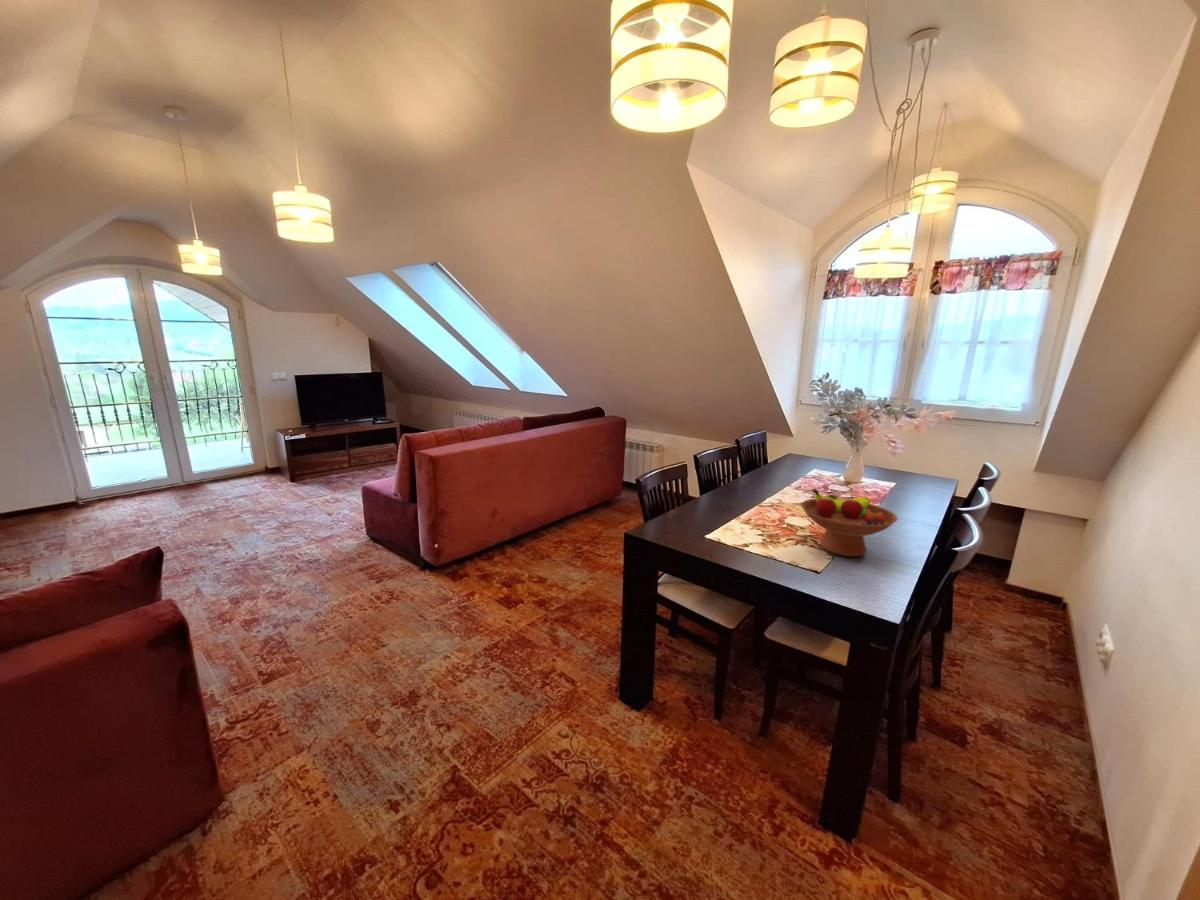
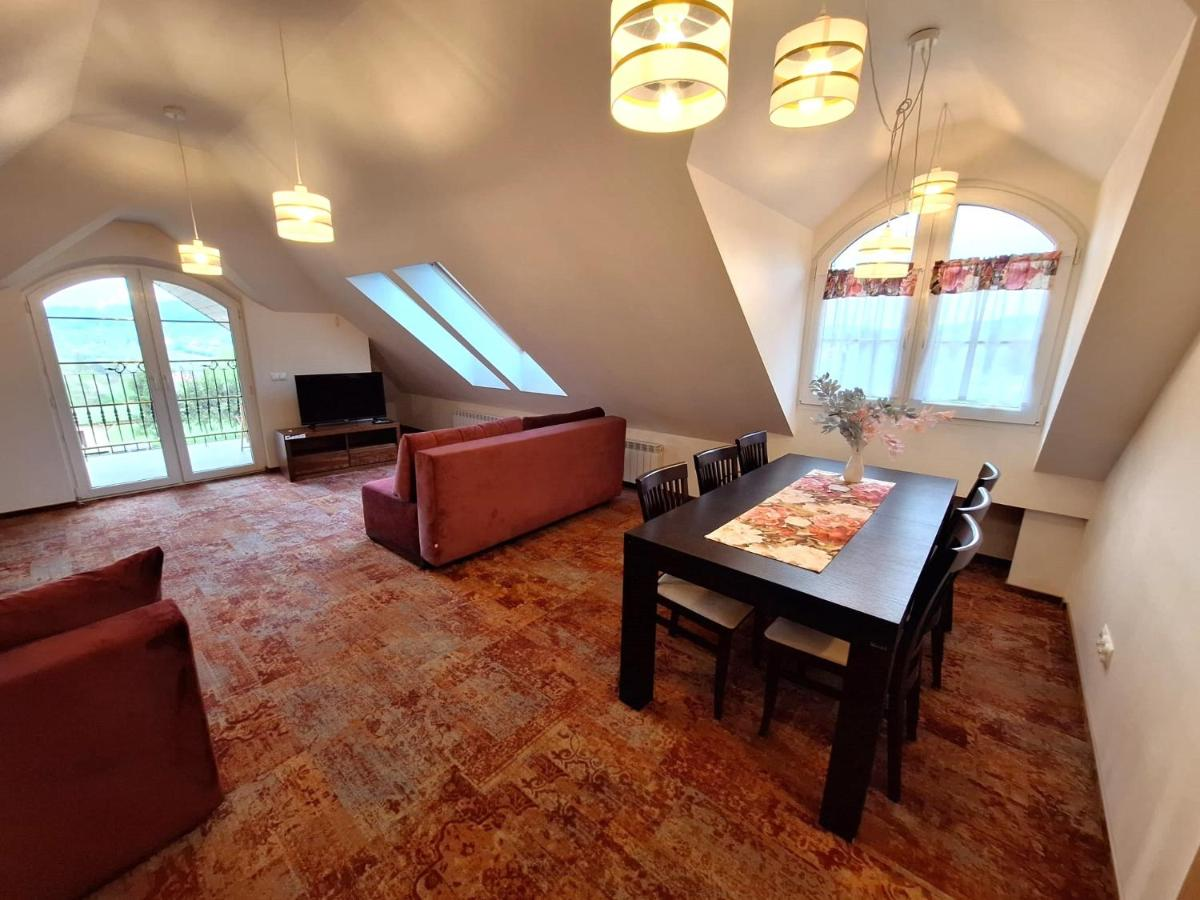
- fruit bowl (845, 522)
